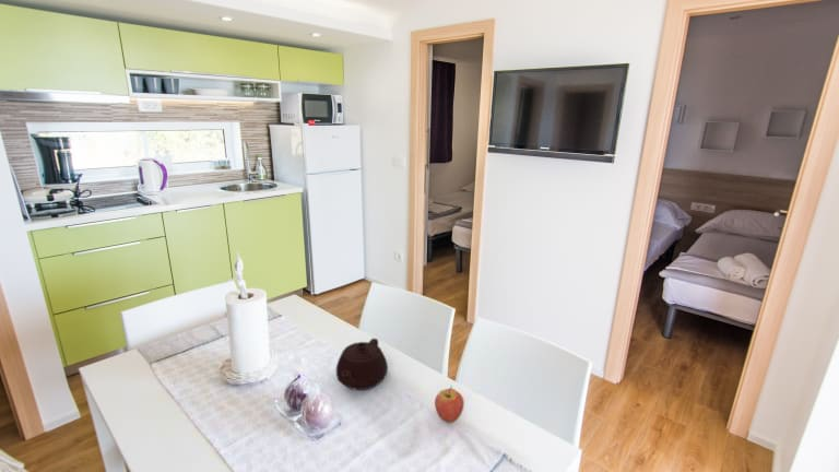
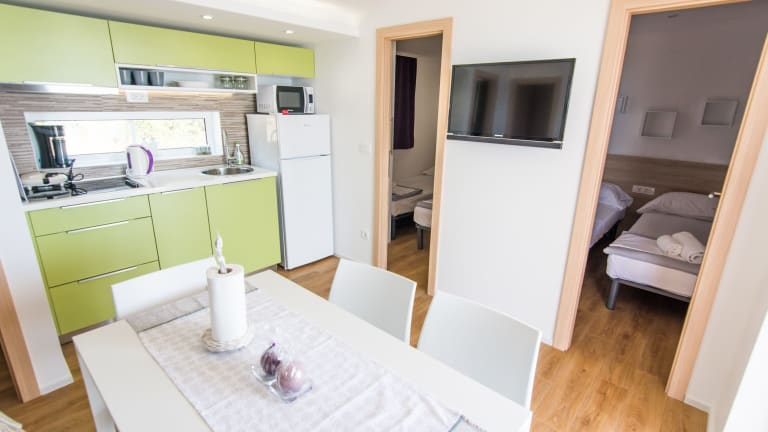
- teapot (361, 363)
- fruit (449, 403)
